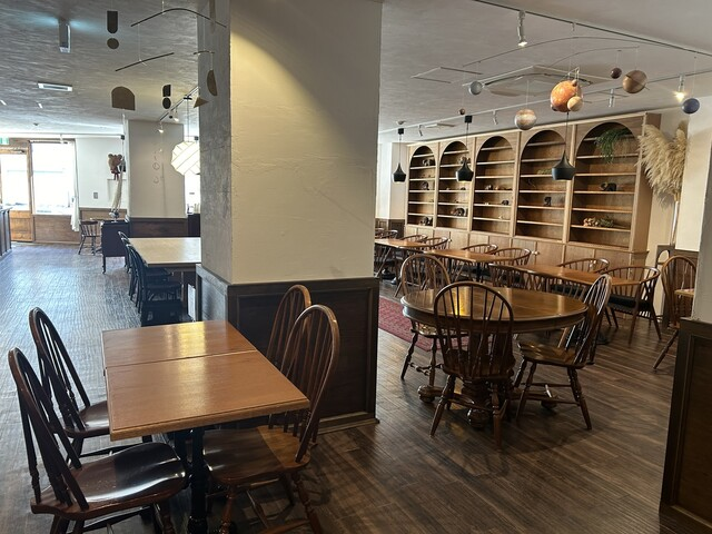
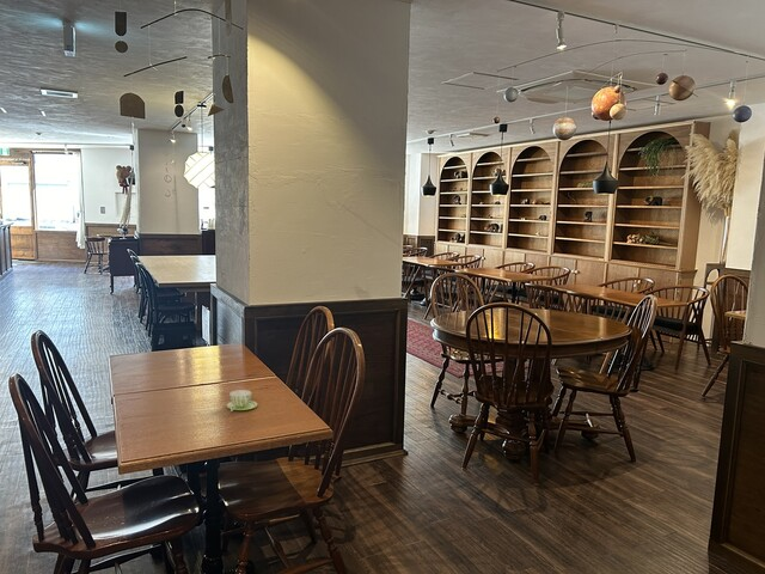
+ cup (241, 399)
